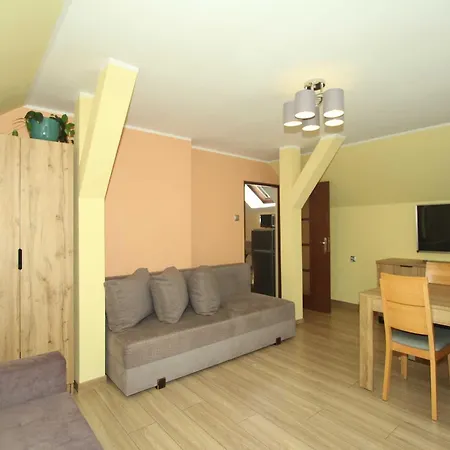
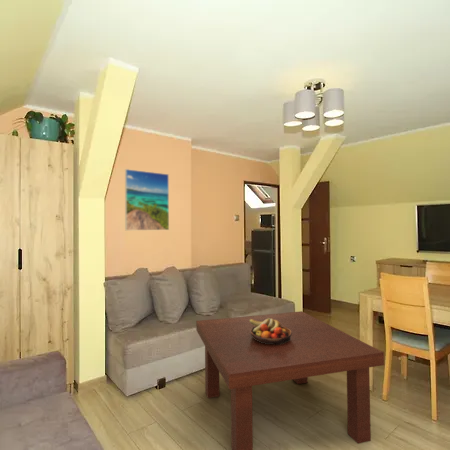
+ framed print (147, 201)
+ fruit bowl (270, 329)
+ coffee table (275, 373)
